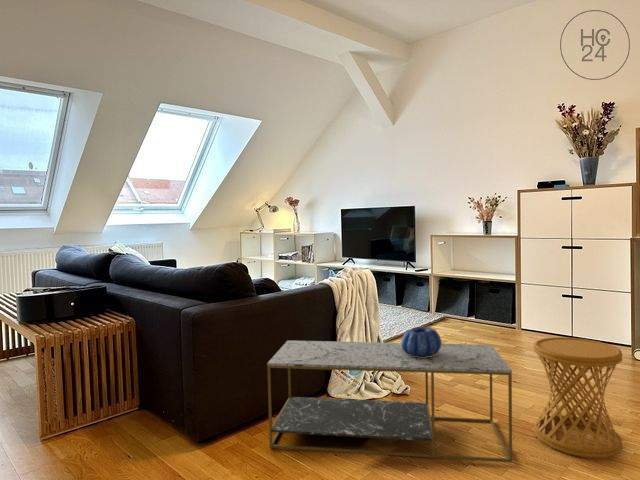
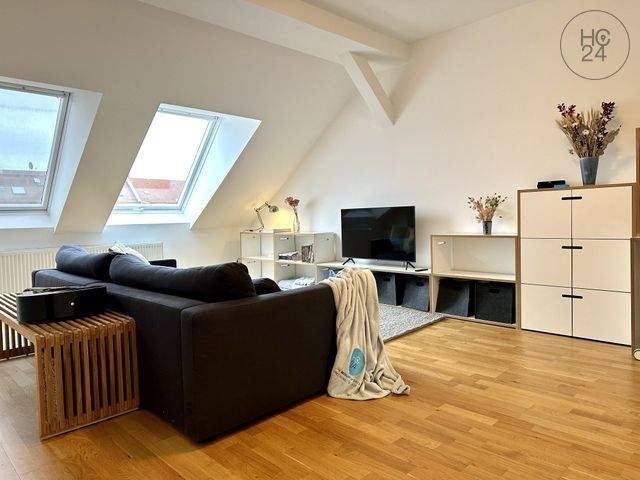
- side table (576, 393)
- coffee table (385, 401)
- decorative bowl (421, 341)
